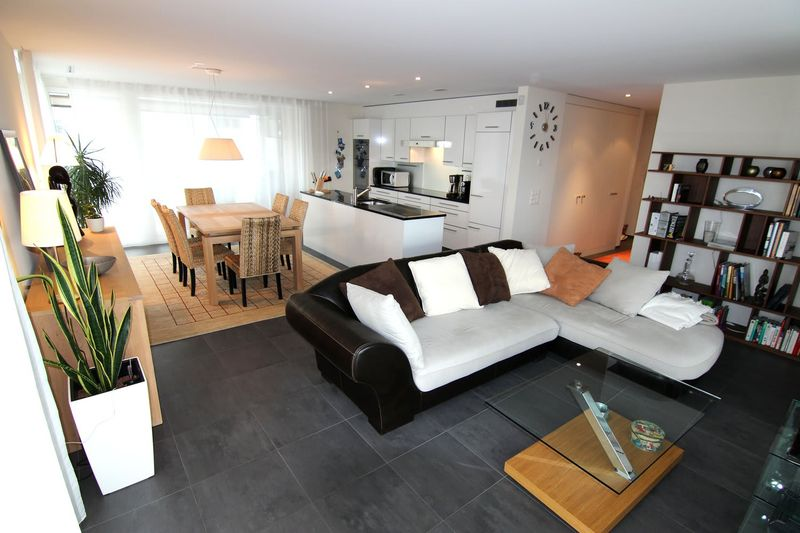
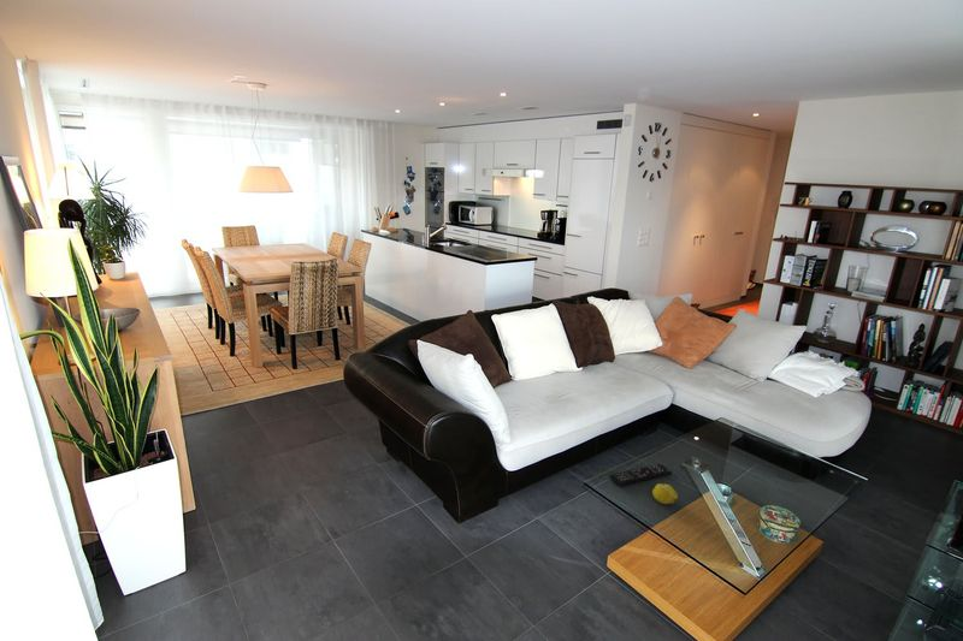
+ fruit (666, 494)
+ remote control (640, 474)
